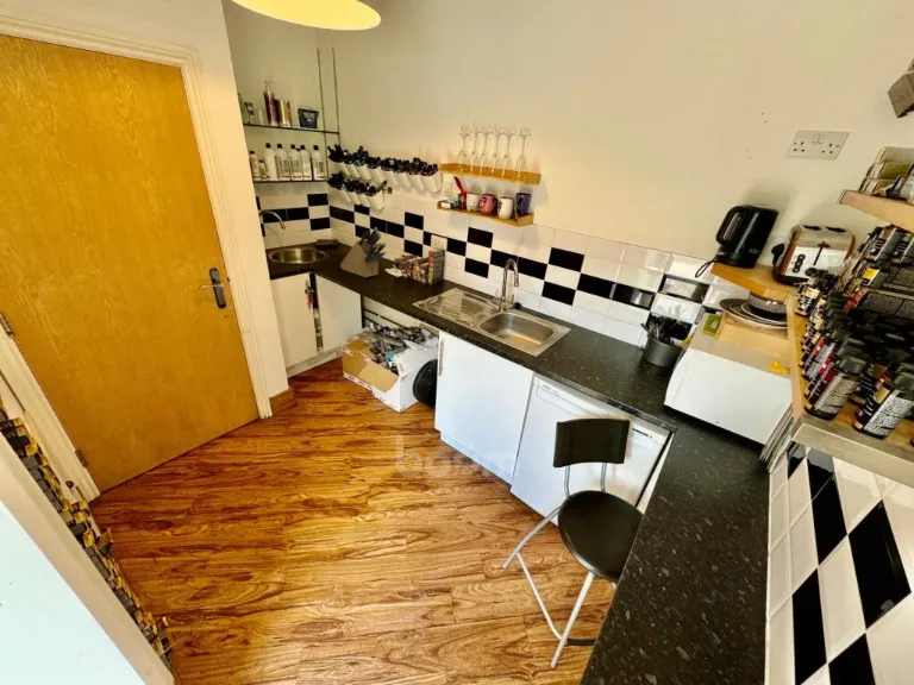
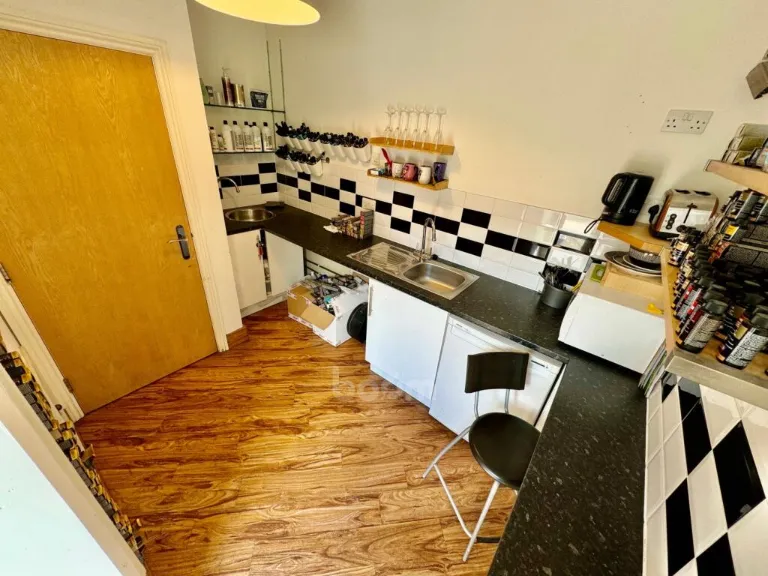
- knife block (362, 250)
